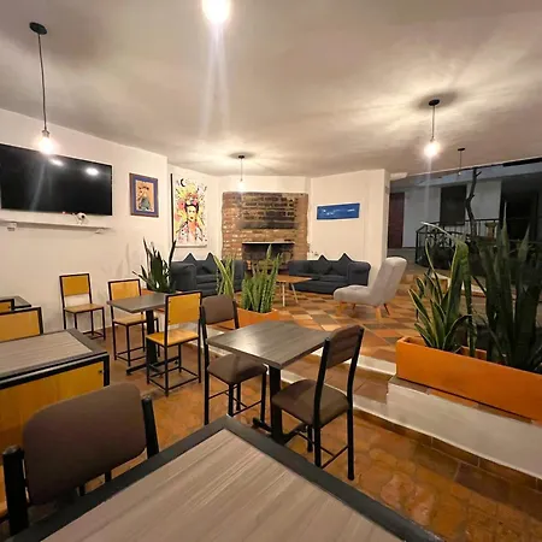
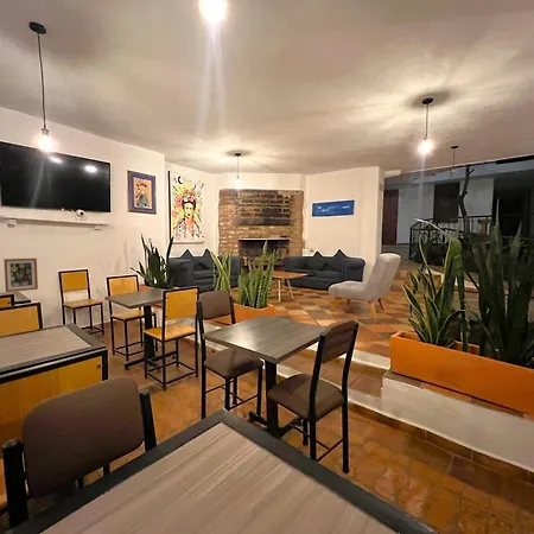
+ wall art (21, 274)
